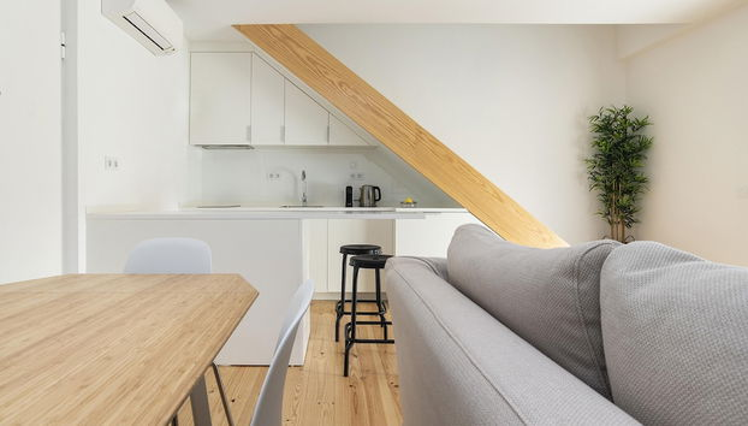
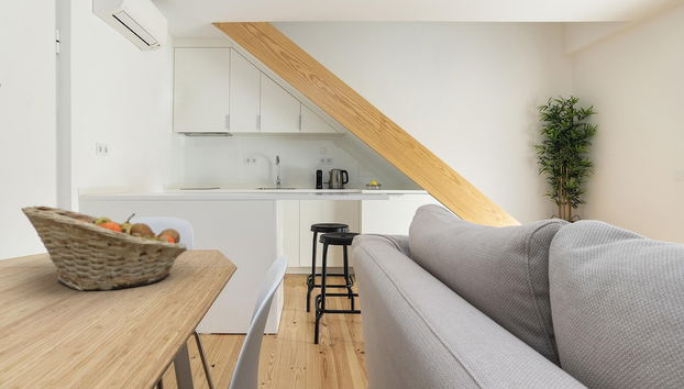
+ fruit basket (109, 241)
